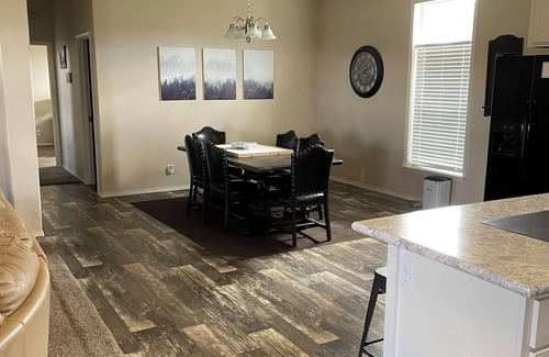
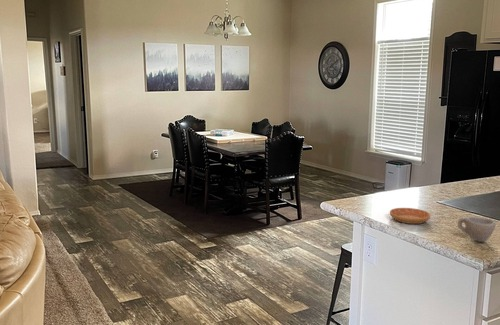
+ cup (475, 229)
+ saucer (409, 216)
